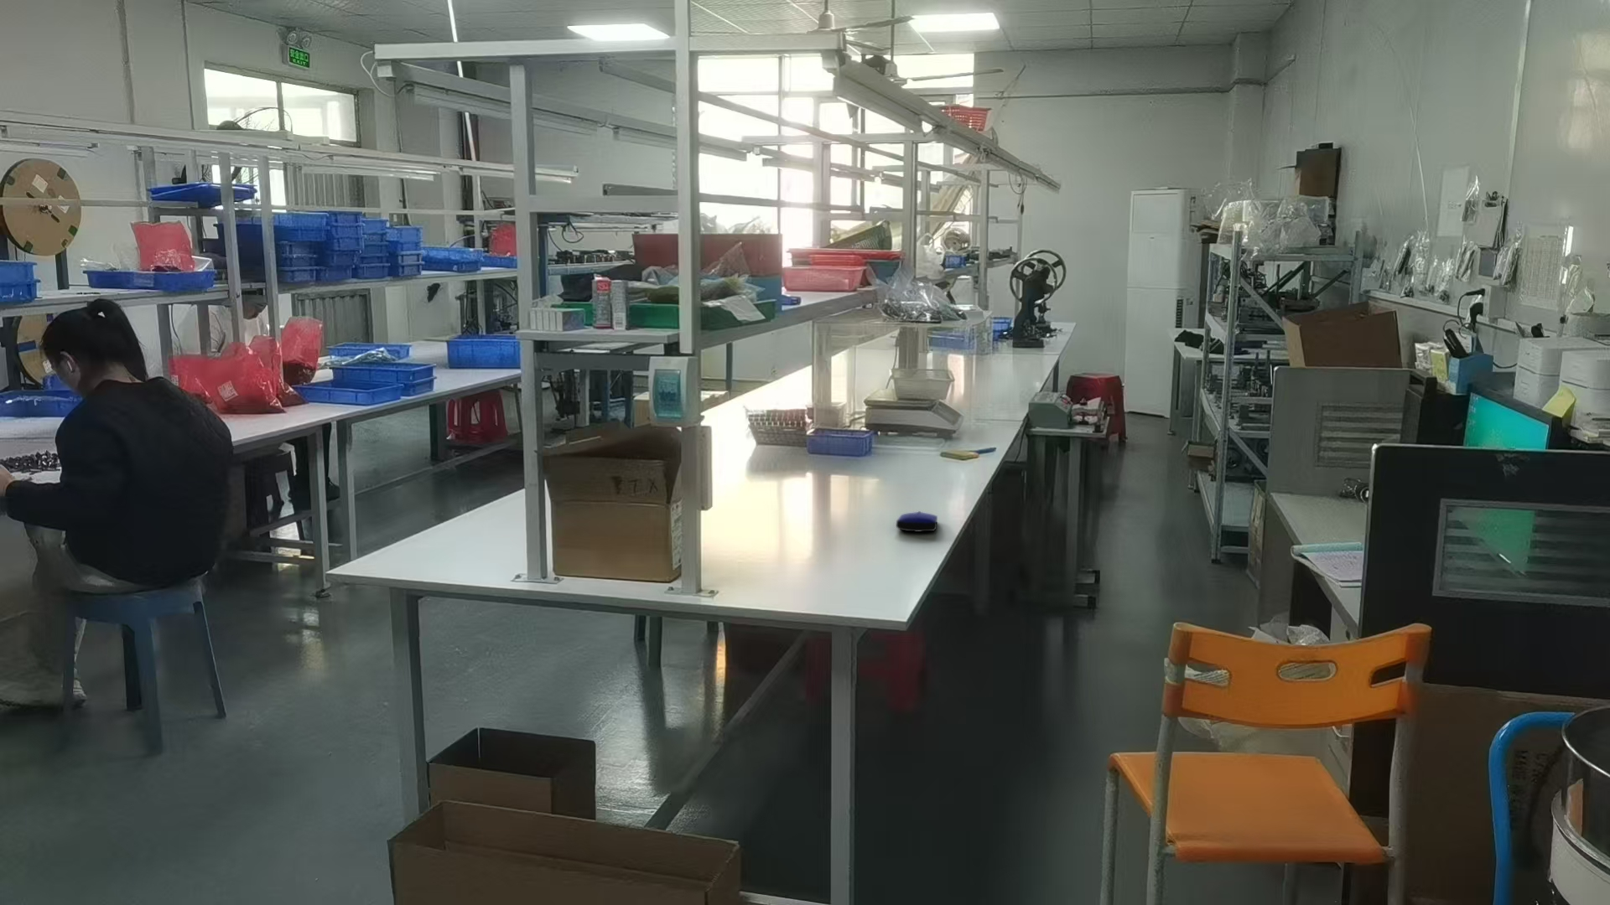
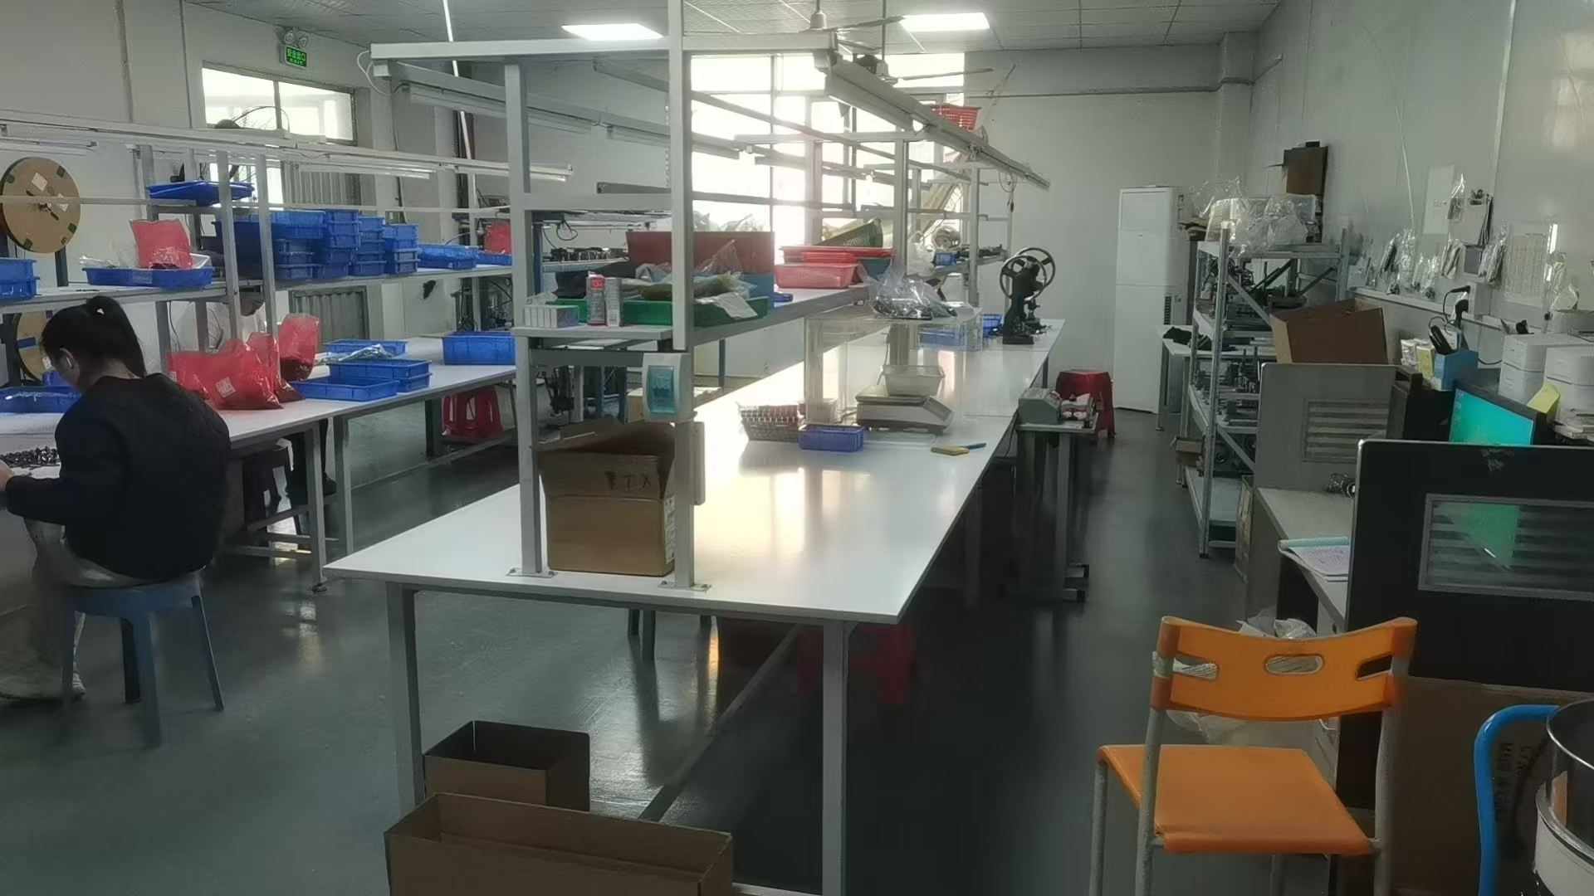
- computer mouse (918, 518)
